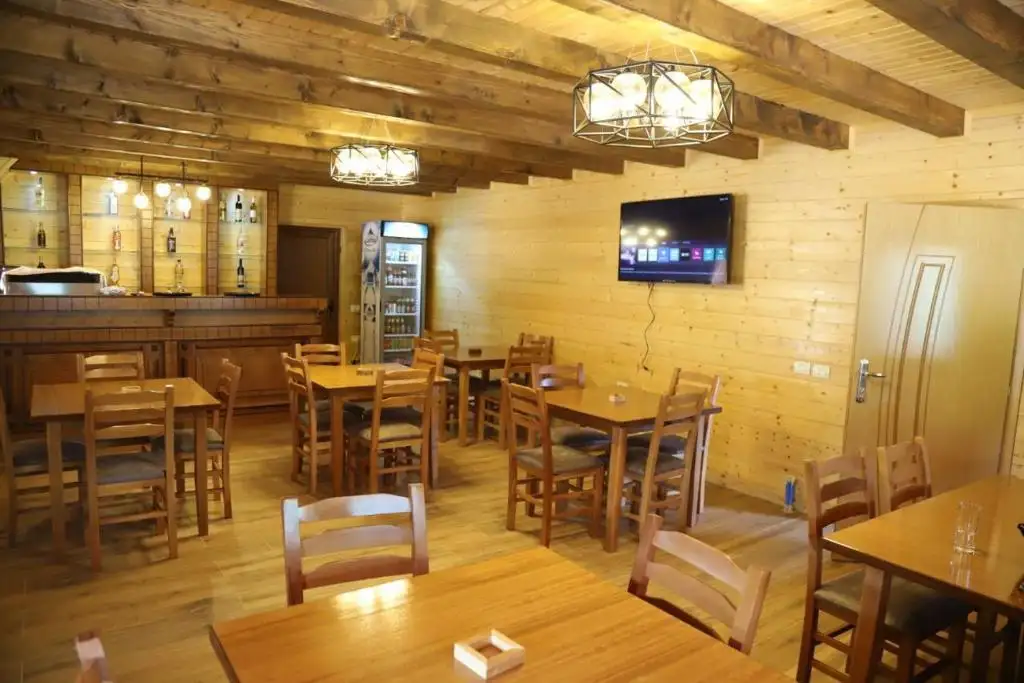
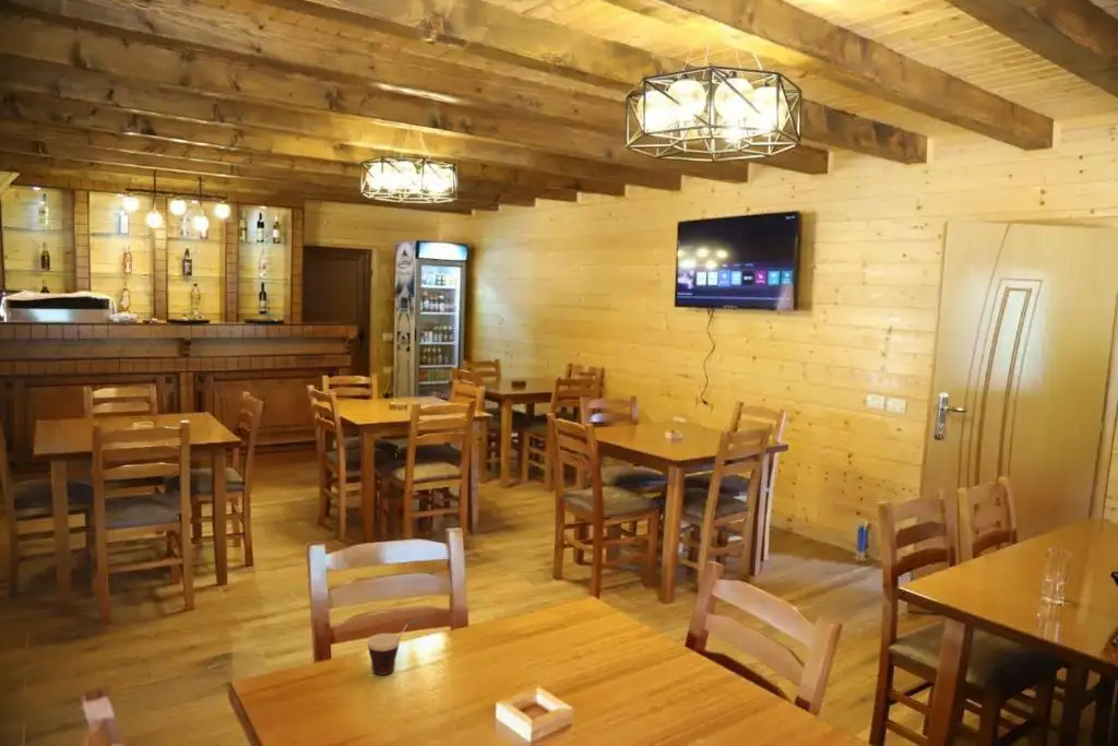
+ cup (396, 643)
